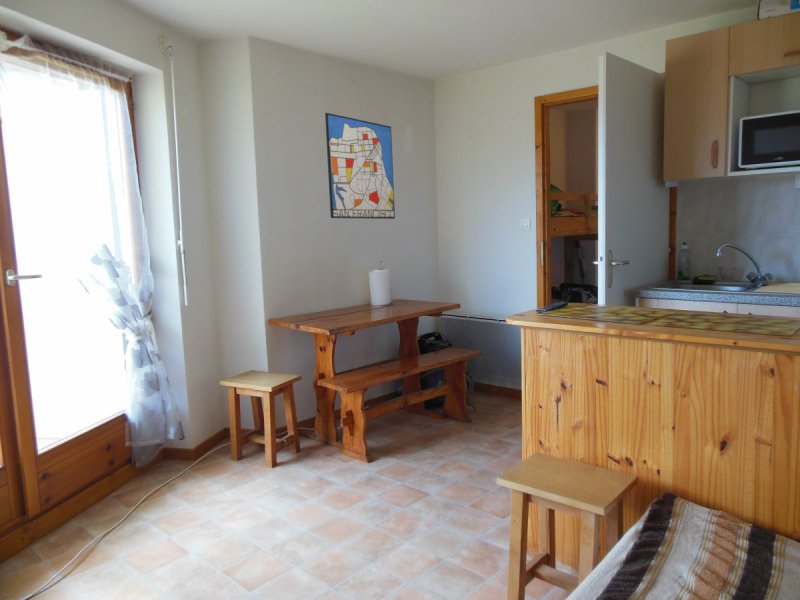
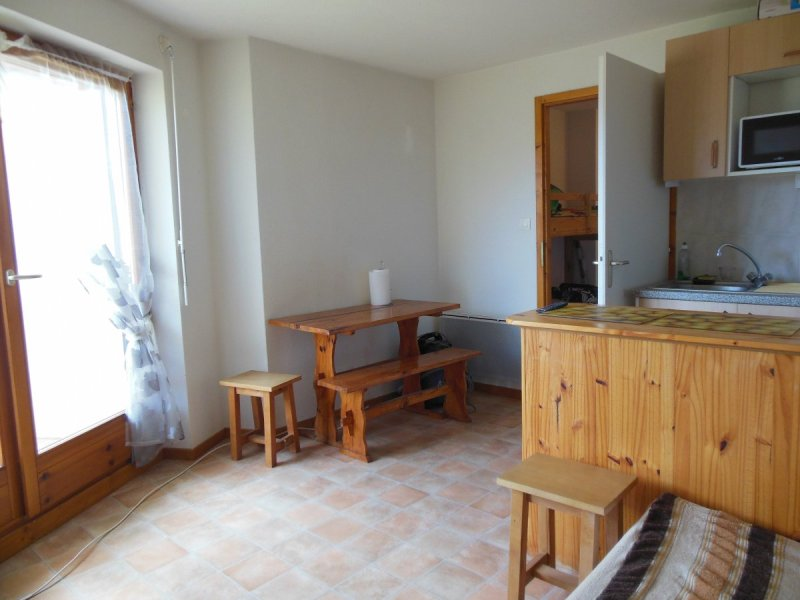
- wall art (362, 169)
